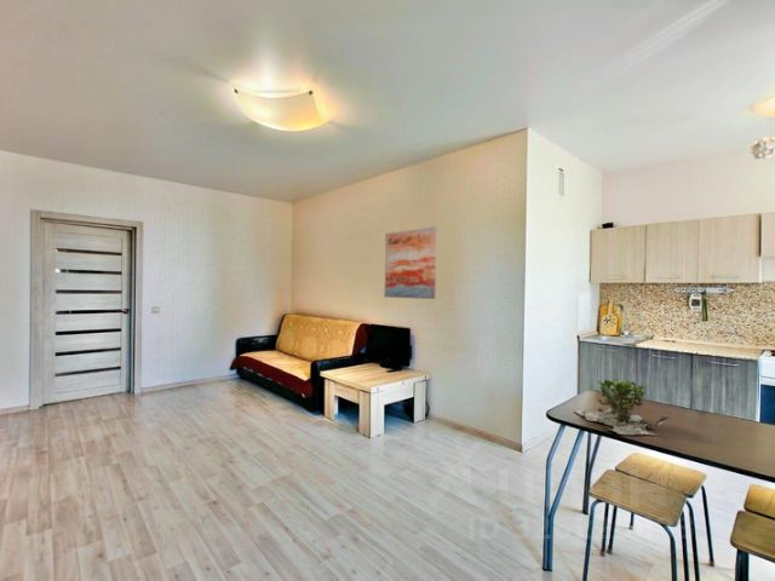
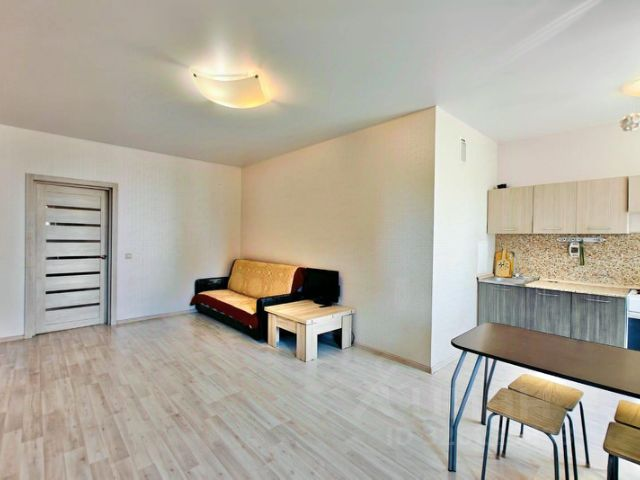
- plant (621, 401)
- wall art (408, 264)
